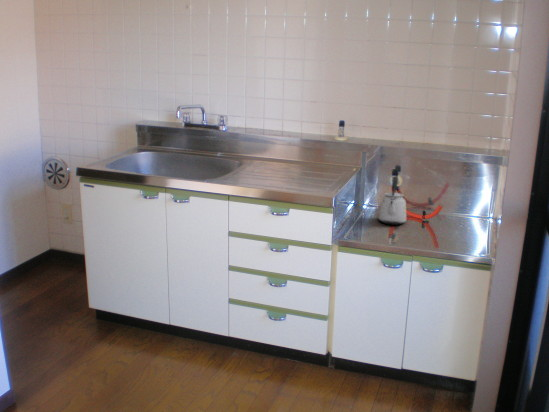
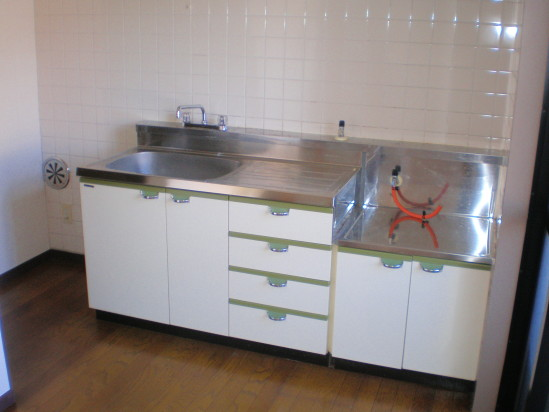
- kettle (393, 201)
